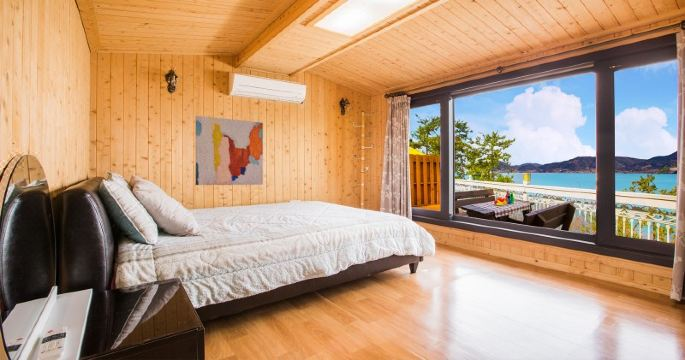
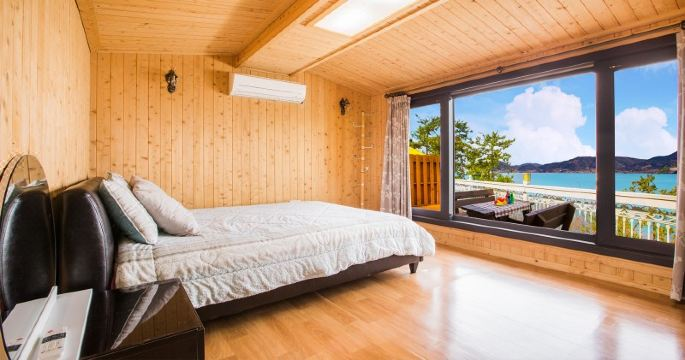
- wall art (231, 152)
